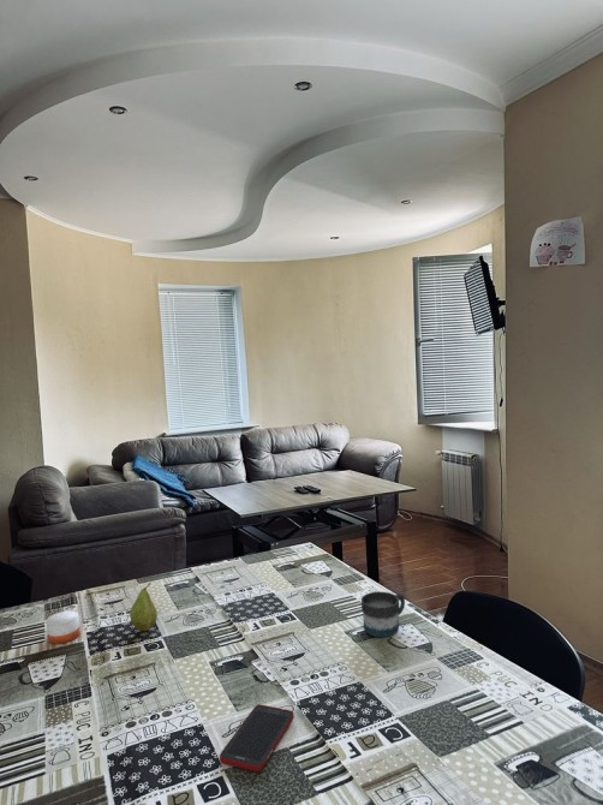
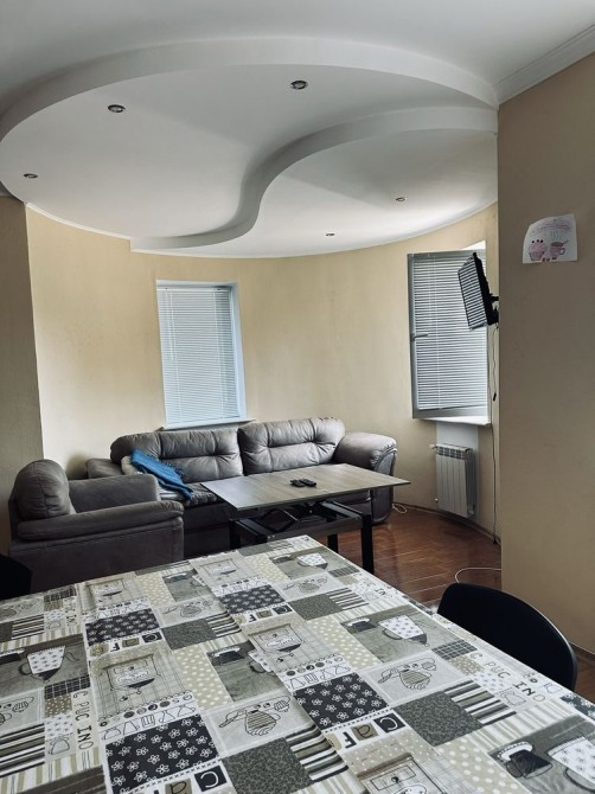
- mug (381, 613)
- cell phone (258, 735)
- candle (62, 616)
- fruit (143, 606)
